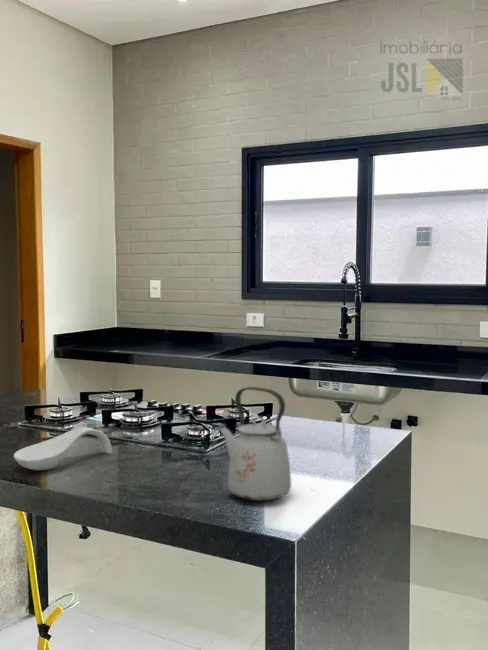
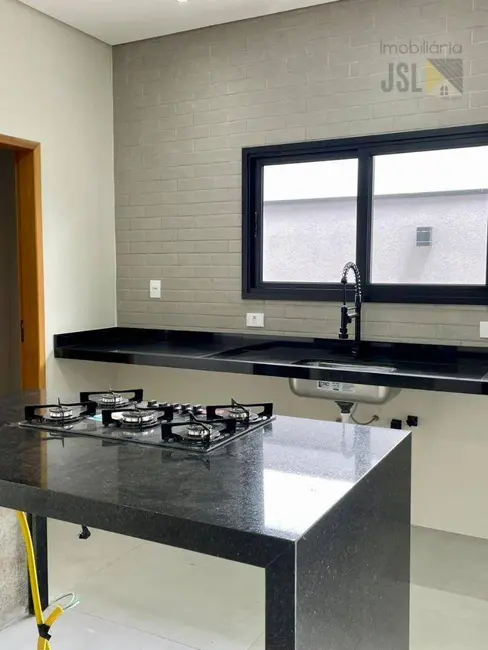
- kettle (250, 439)
- spoon rest (64, 447)
